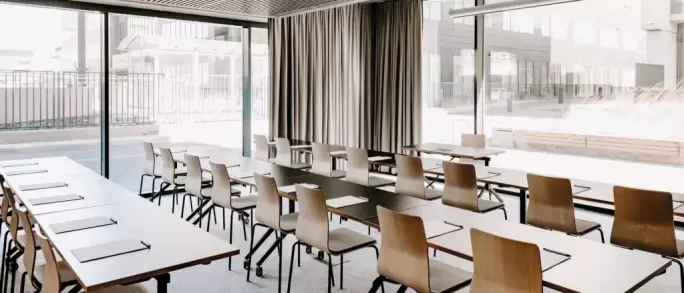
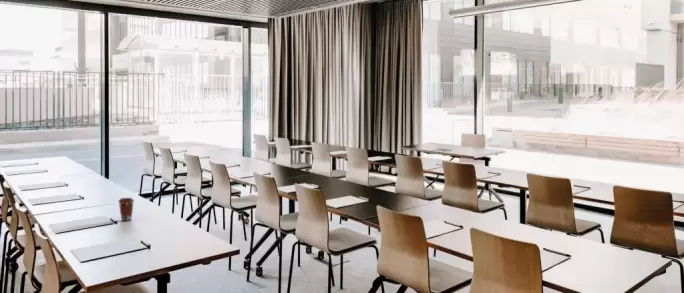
+ coffee cup (126, 209)
